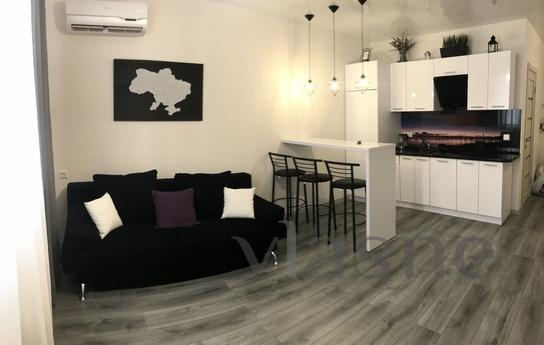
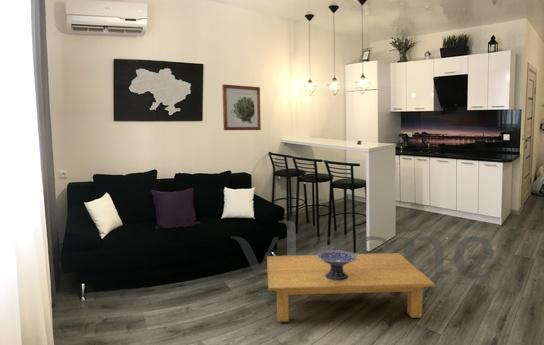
+ coffee table (341, 285)
+ wall art (242, 108)
+ decorative bowl (336, 265)
